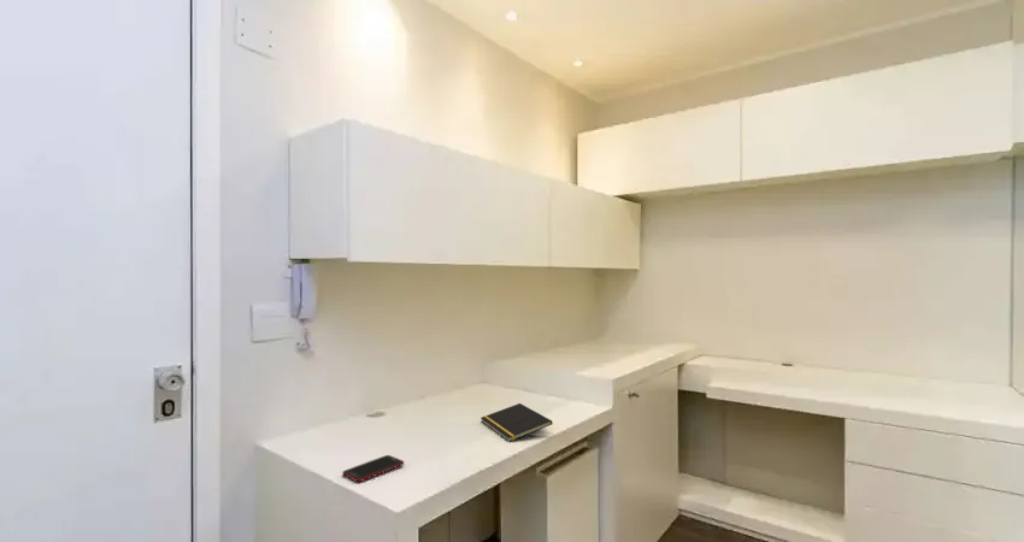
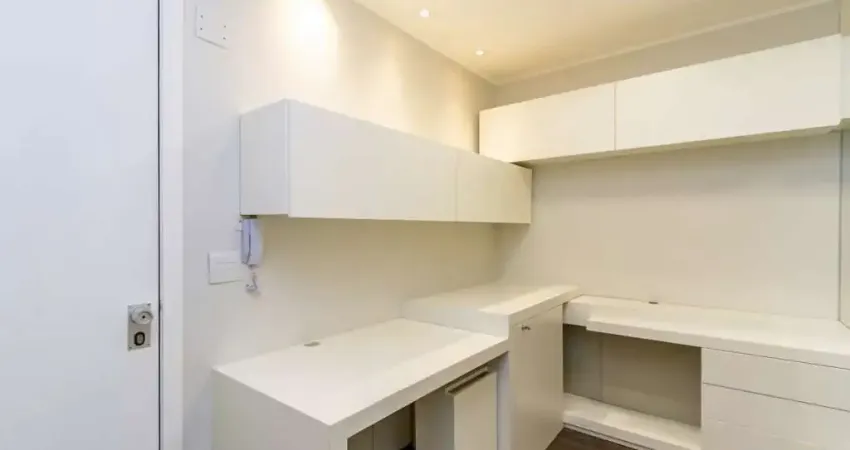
- notepad (514, 420)
- cell phone (373, 467)
